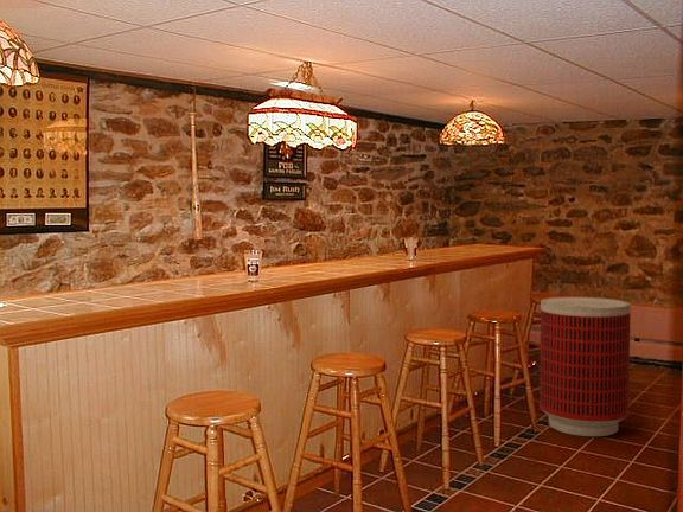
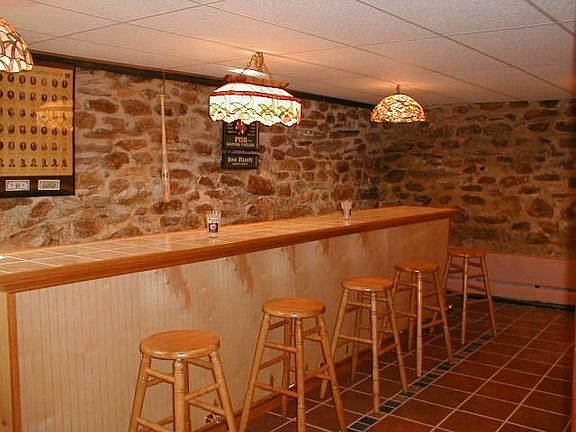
- trash can (583, 364)
